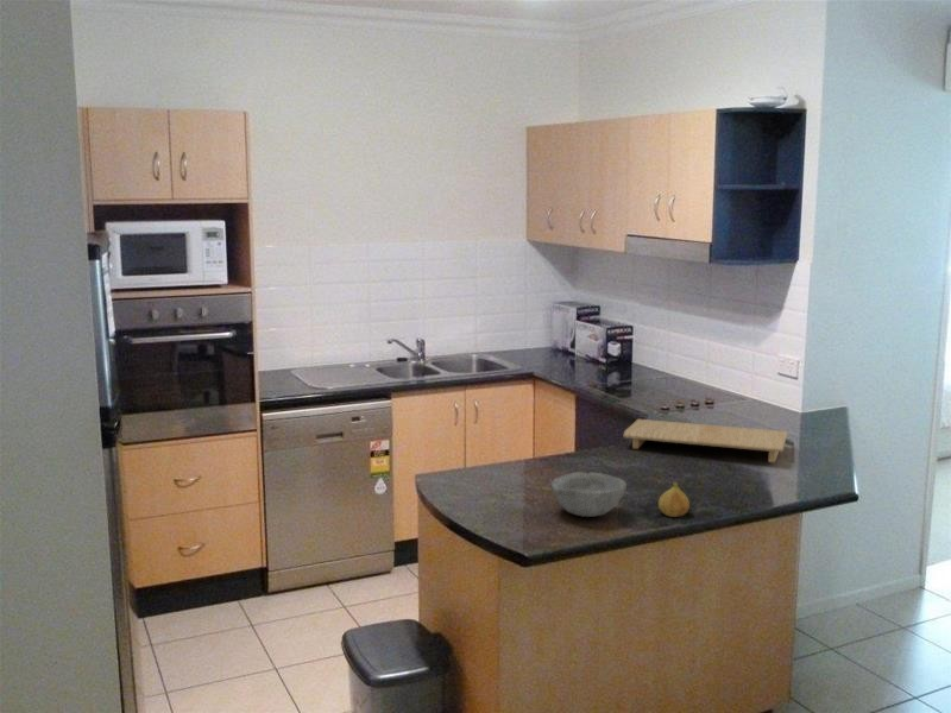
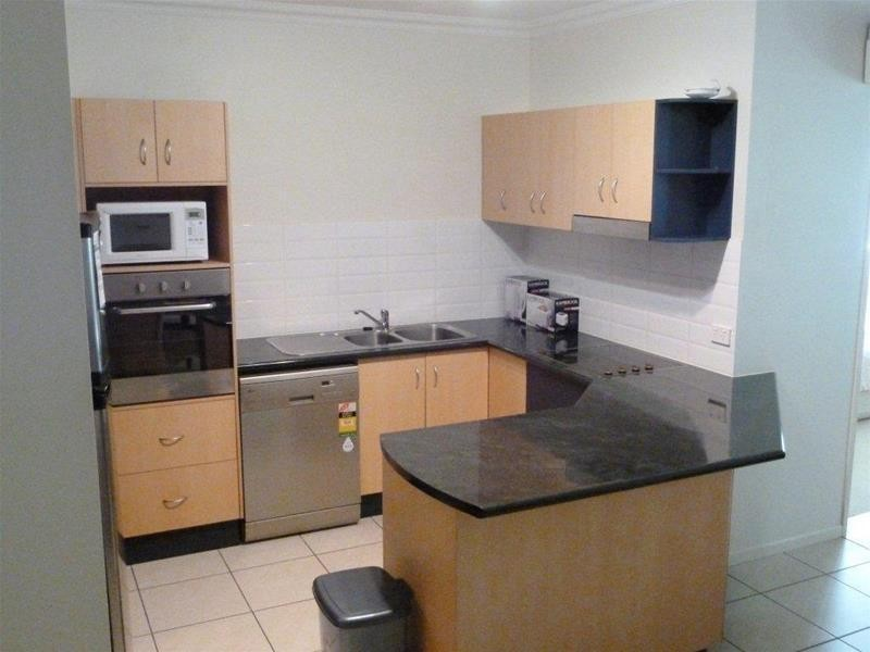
- fruit (673, 498)
- bowl (587, 497)
- cutting board (705, 440)
